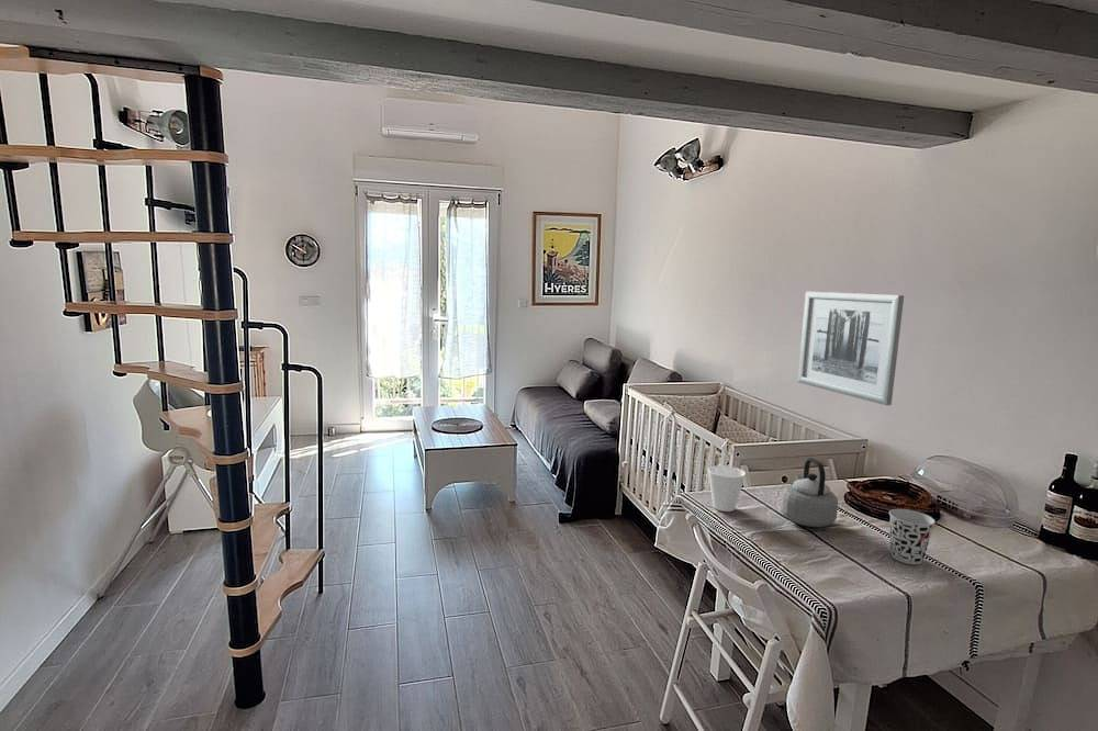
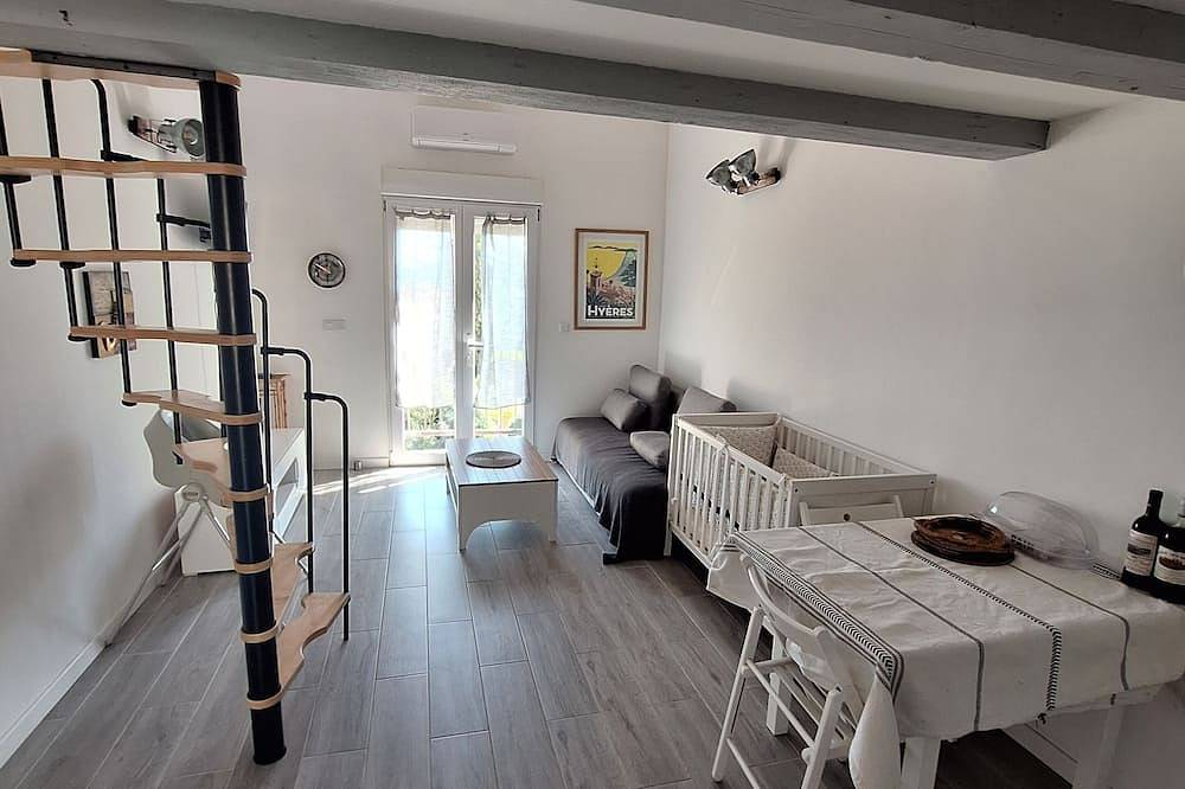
- cup (725, 488)
- cup (908, 537)
- wall art (844, 344)
- teapot (807, 487)
